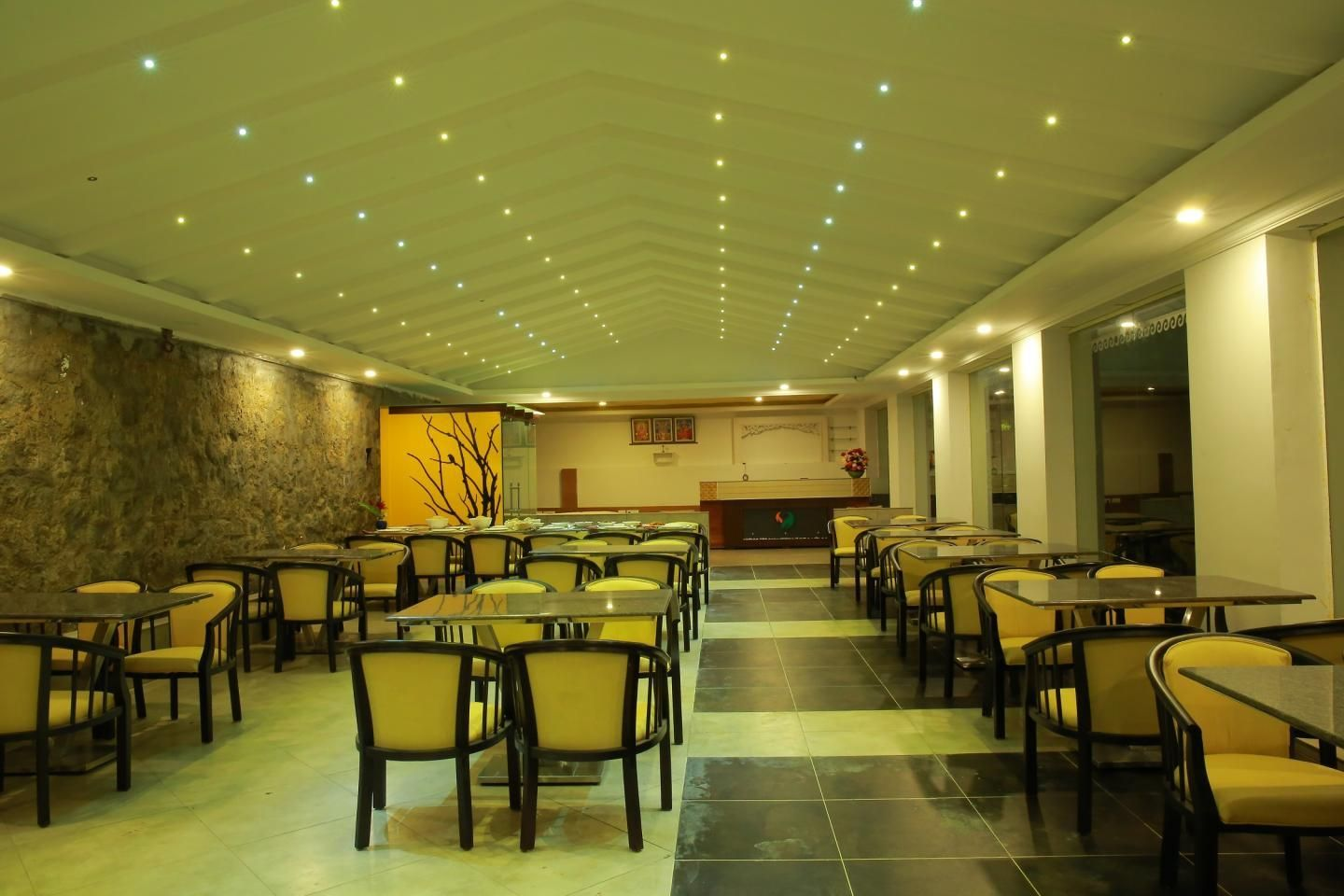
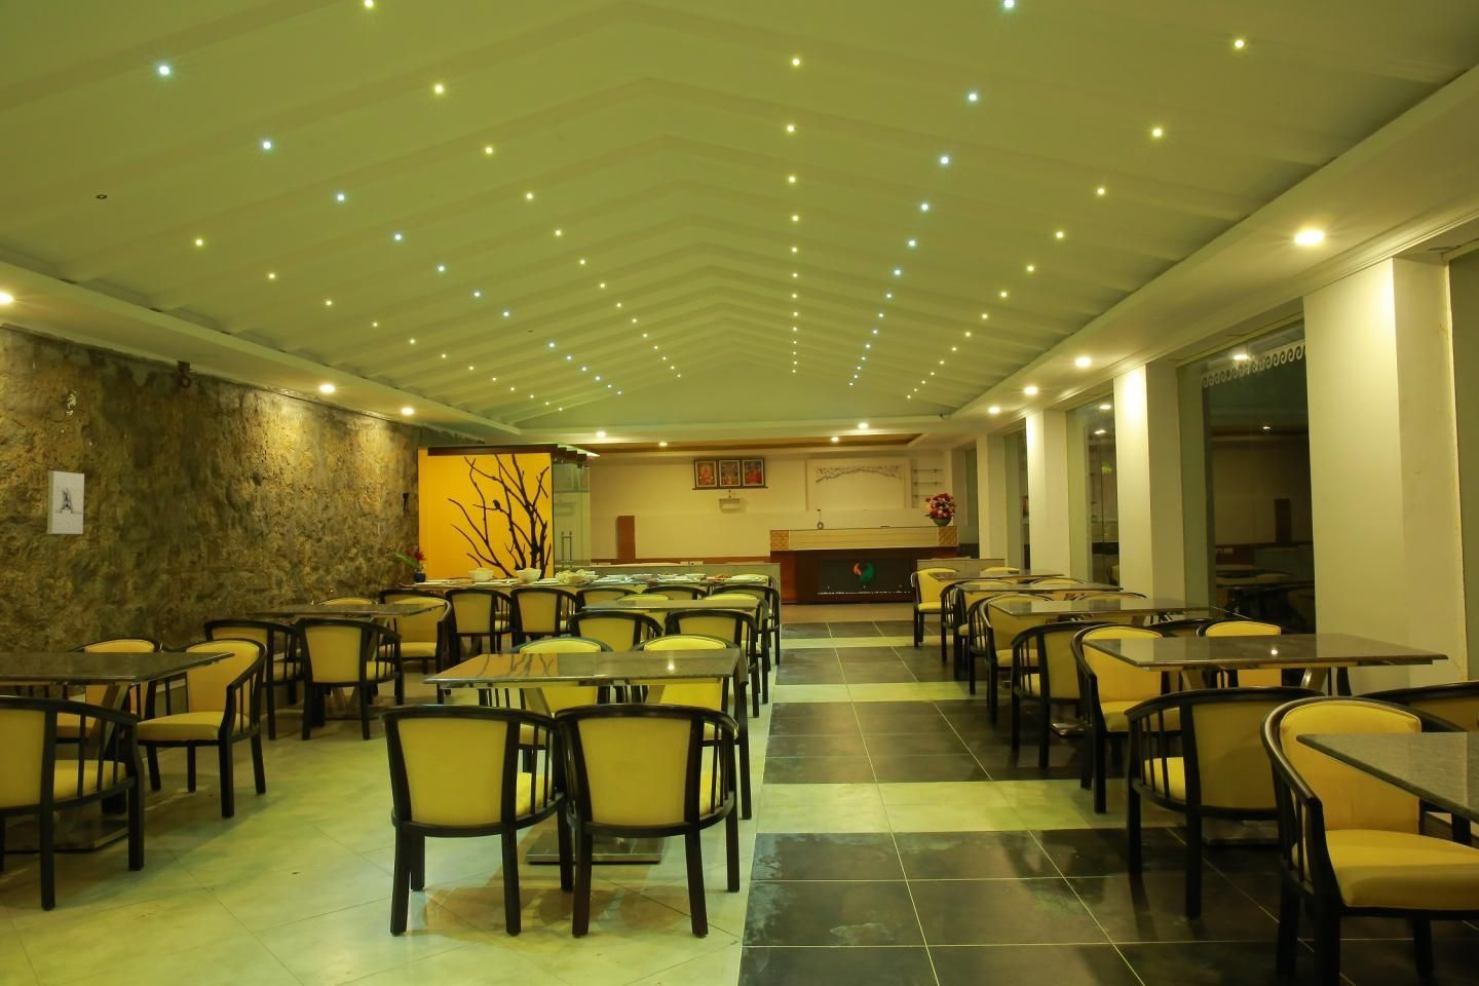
+ wall sculpture (66, 503)
